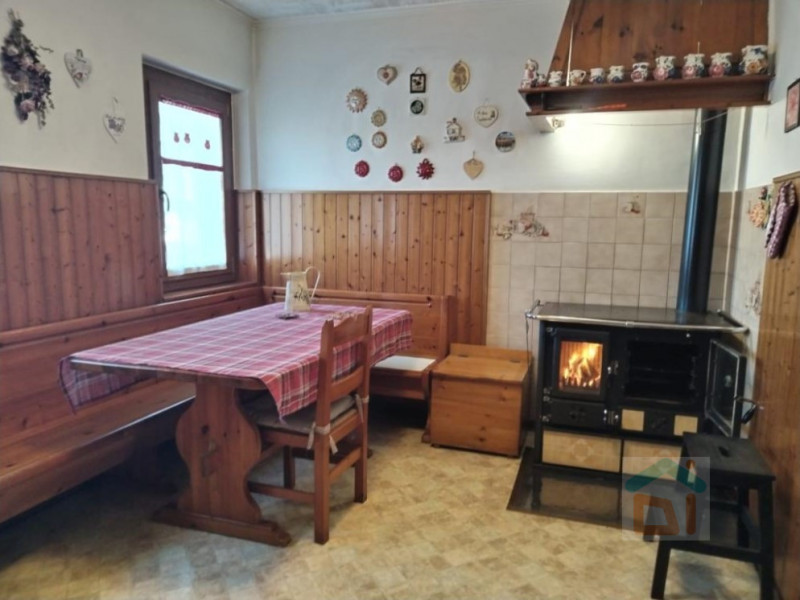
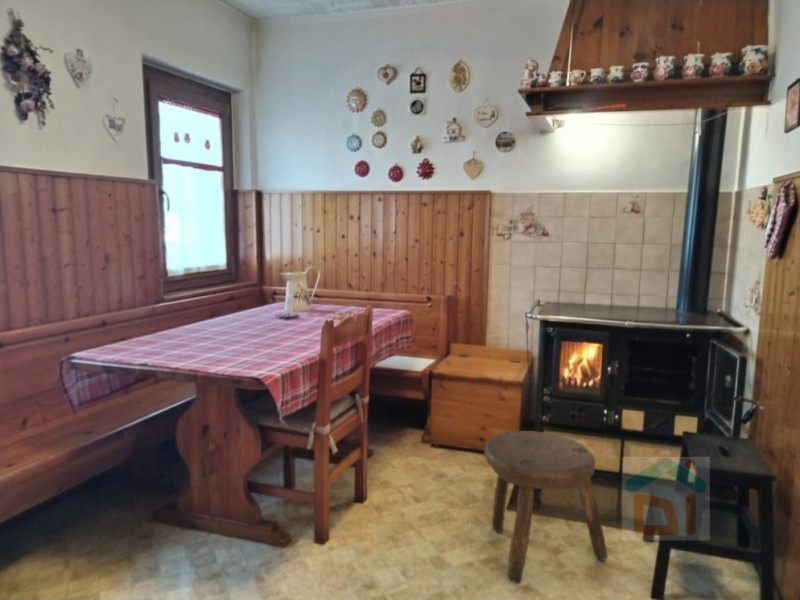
+ stool (532, 504)
